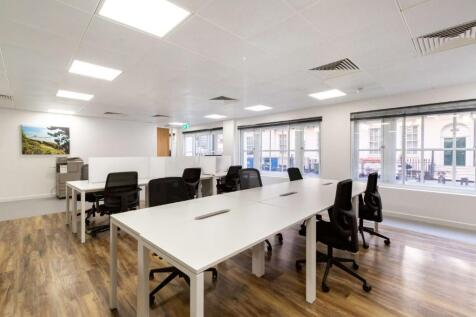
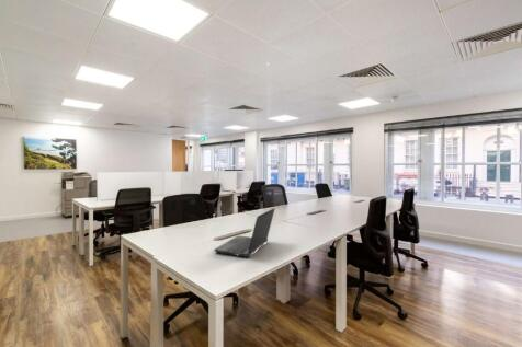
+ laptop computer (253, 229)
